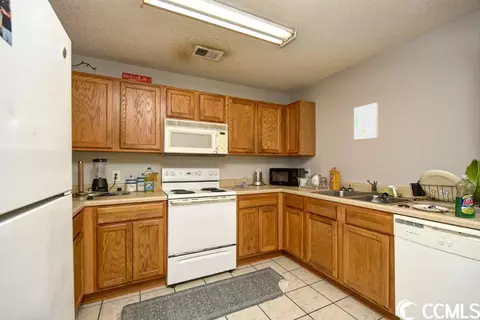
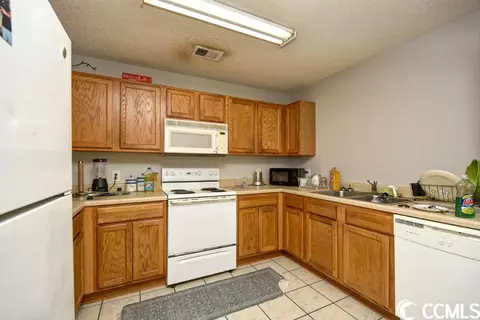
- wall art (365, 122)
